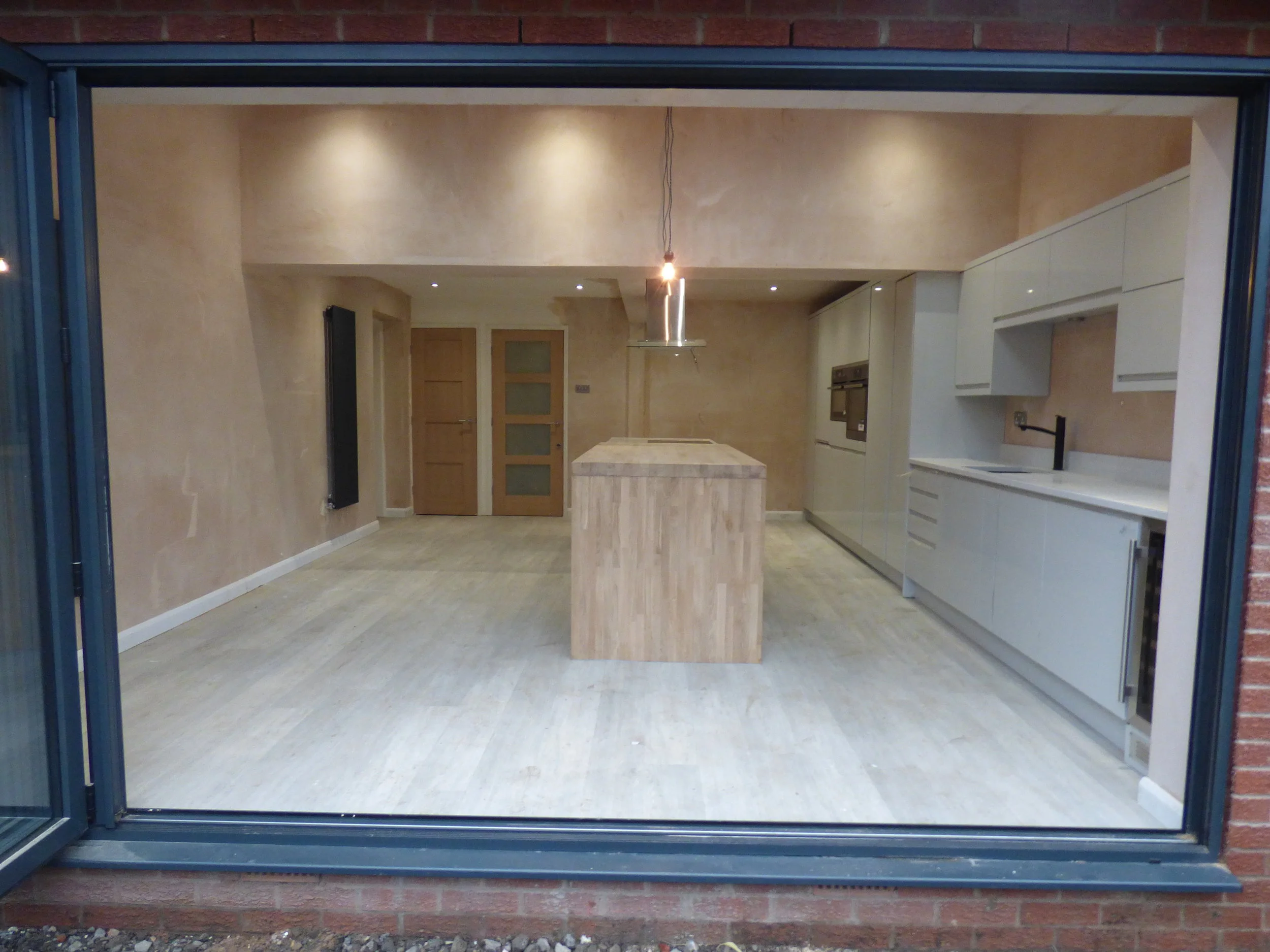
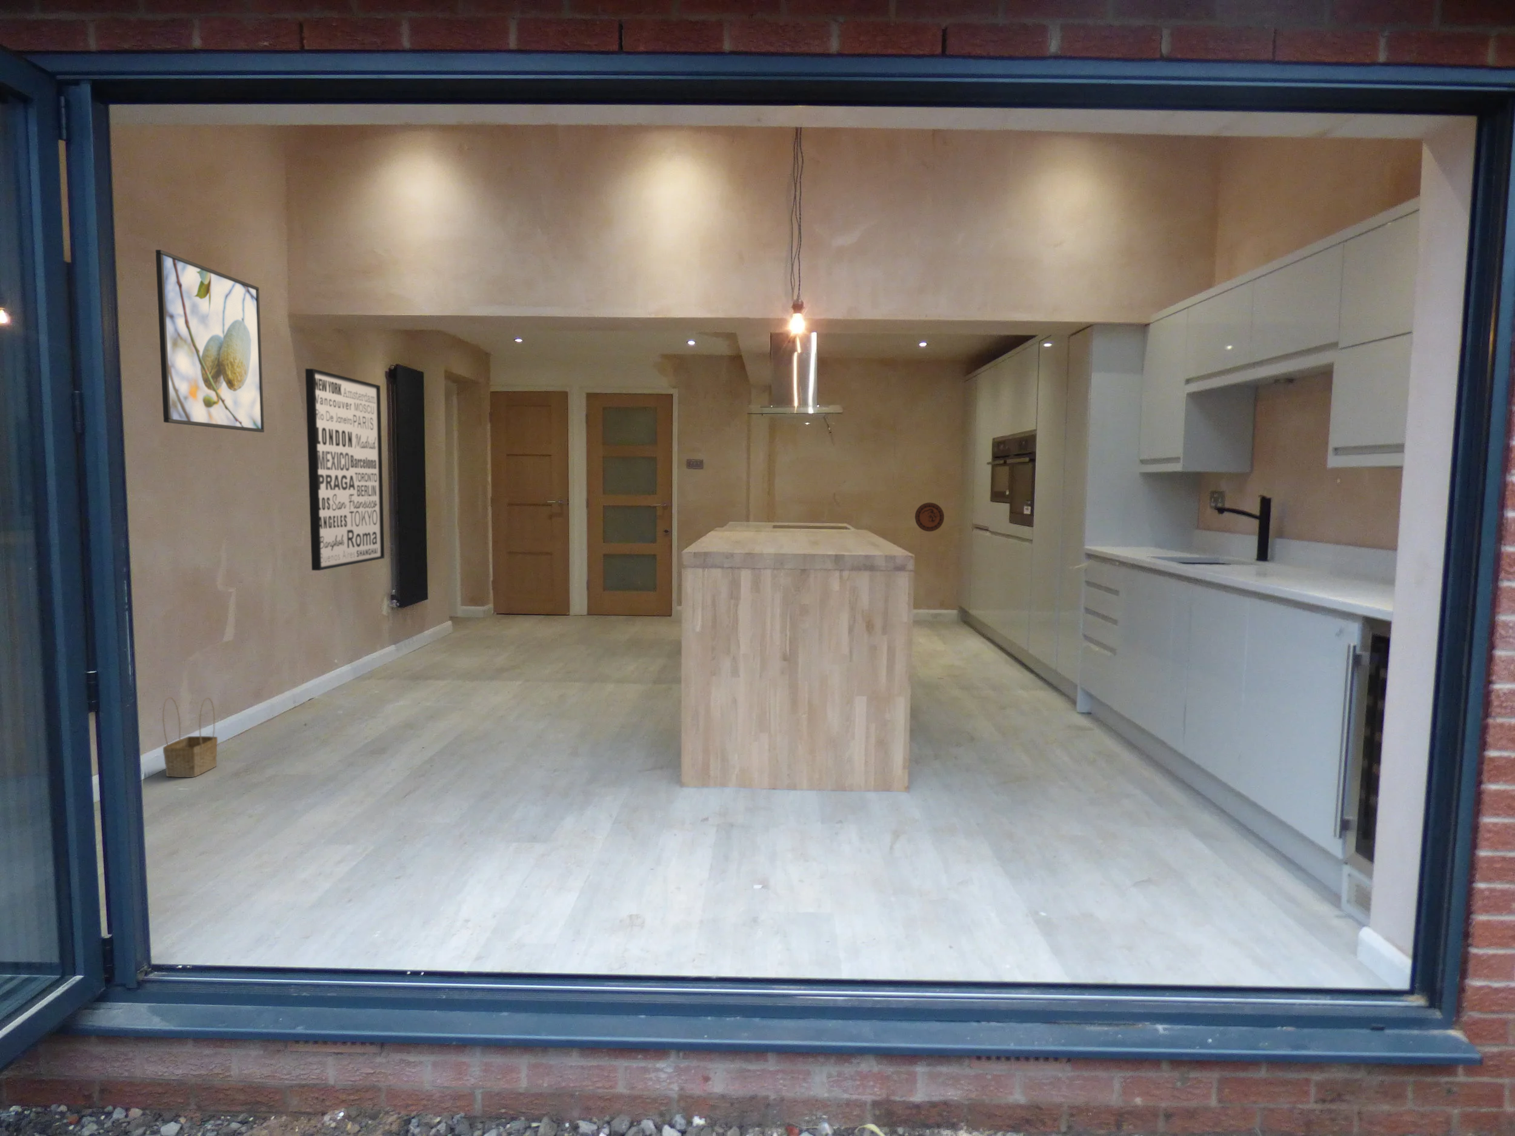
+ basket (188, 736)
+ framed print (215, 350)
+ wall art (348, 471)
+ decorative plate (929, 517)
